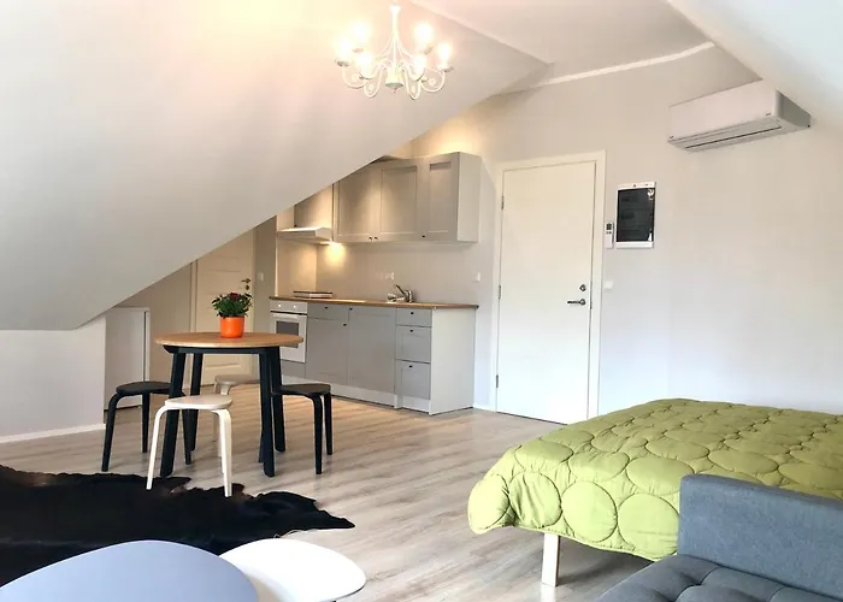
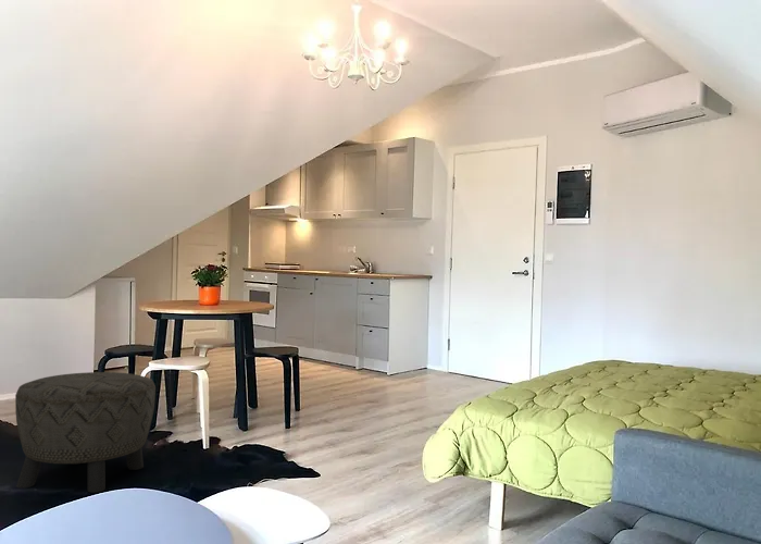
+ ottoman (87, 426)
